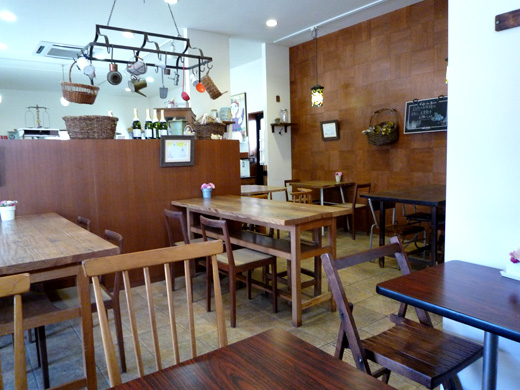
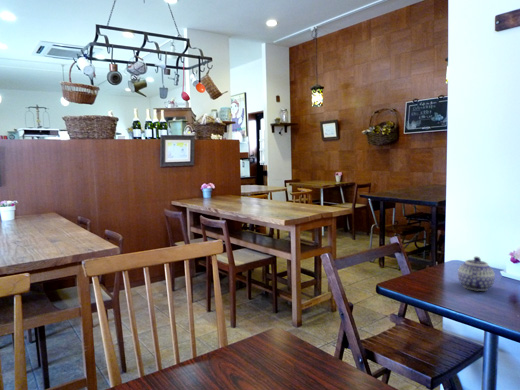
+ teapot (476, 272)
